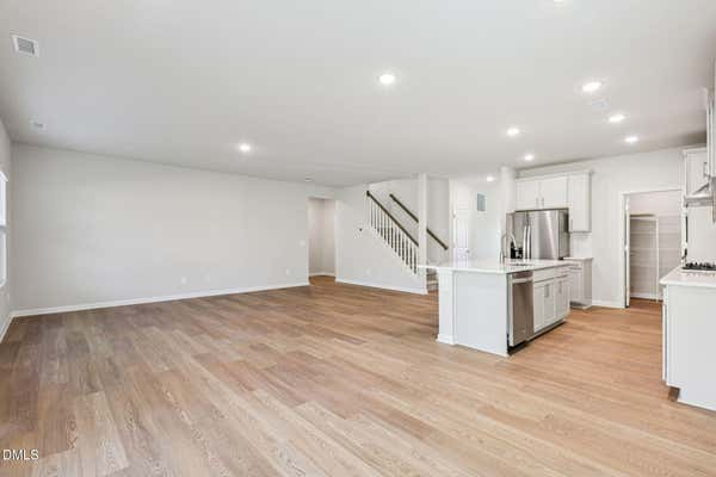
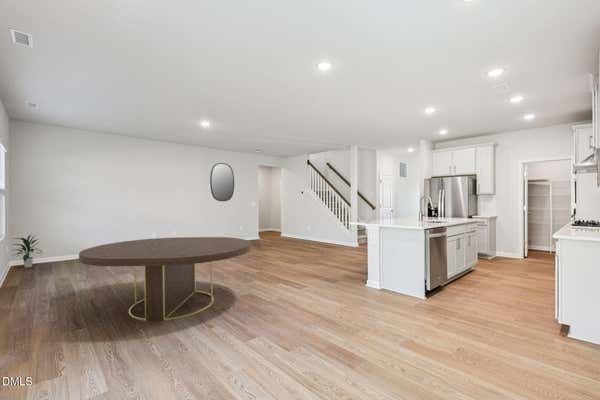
+ indoor plant (27, 249)
+ dining table (173, 275)
+ home mirror (222, 182)
